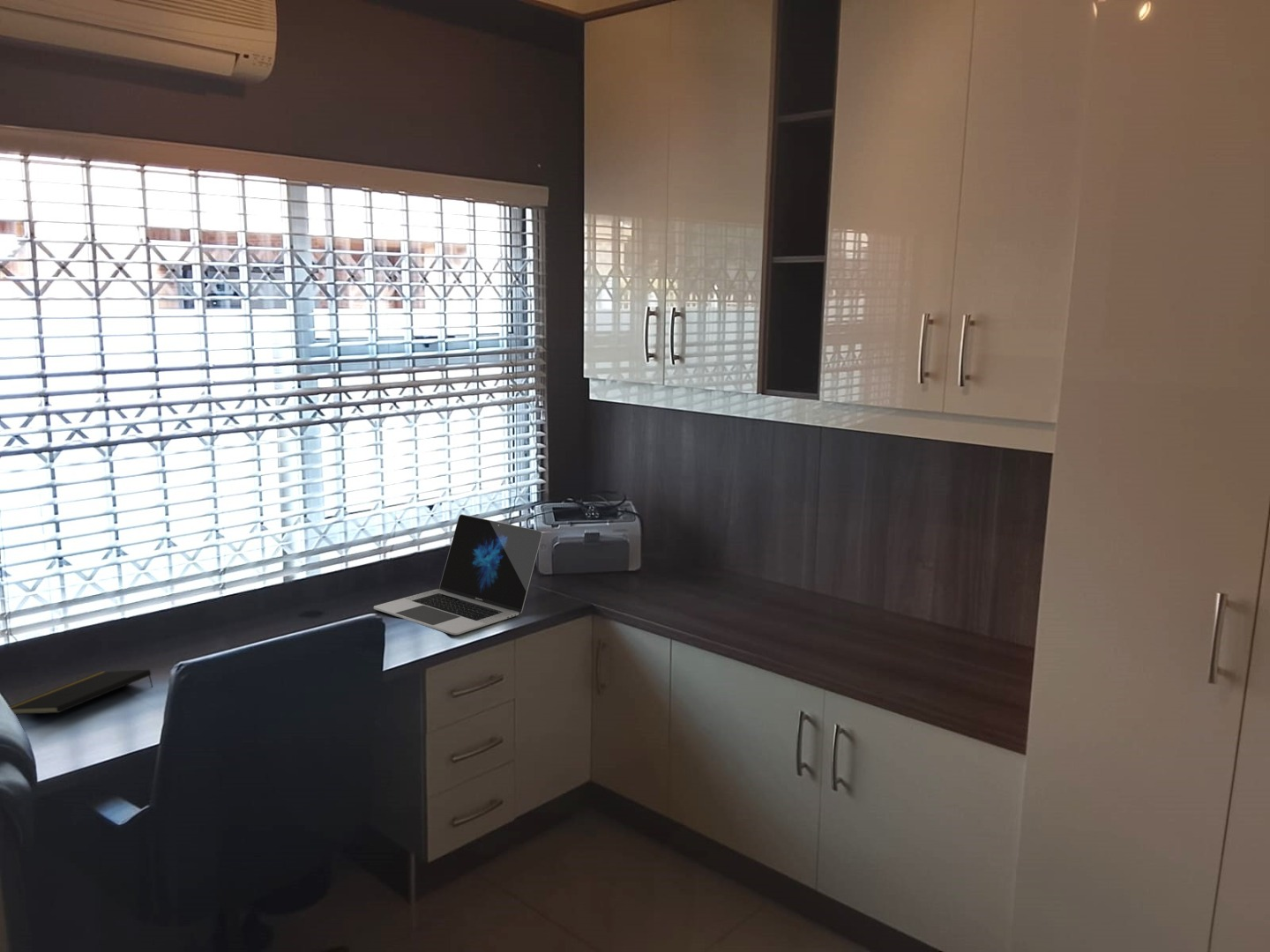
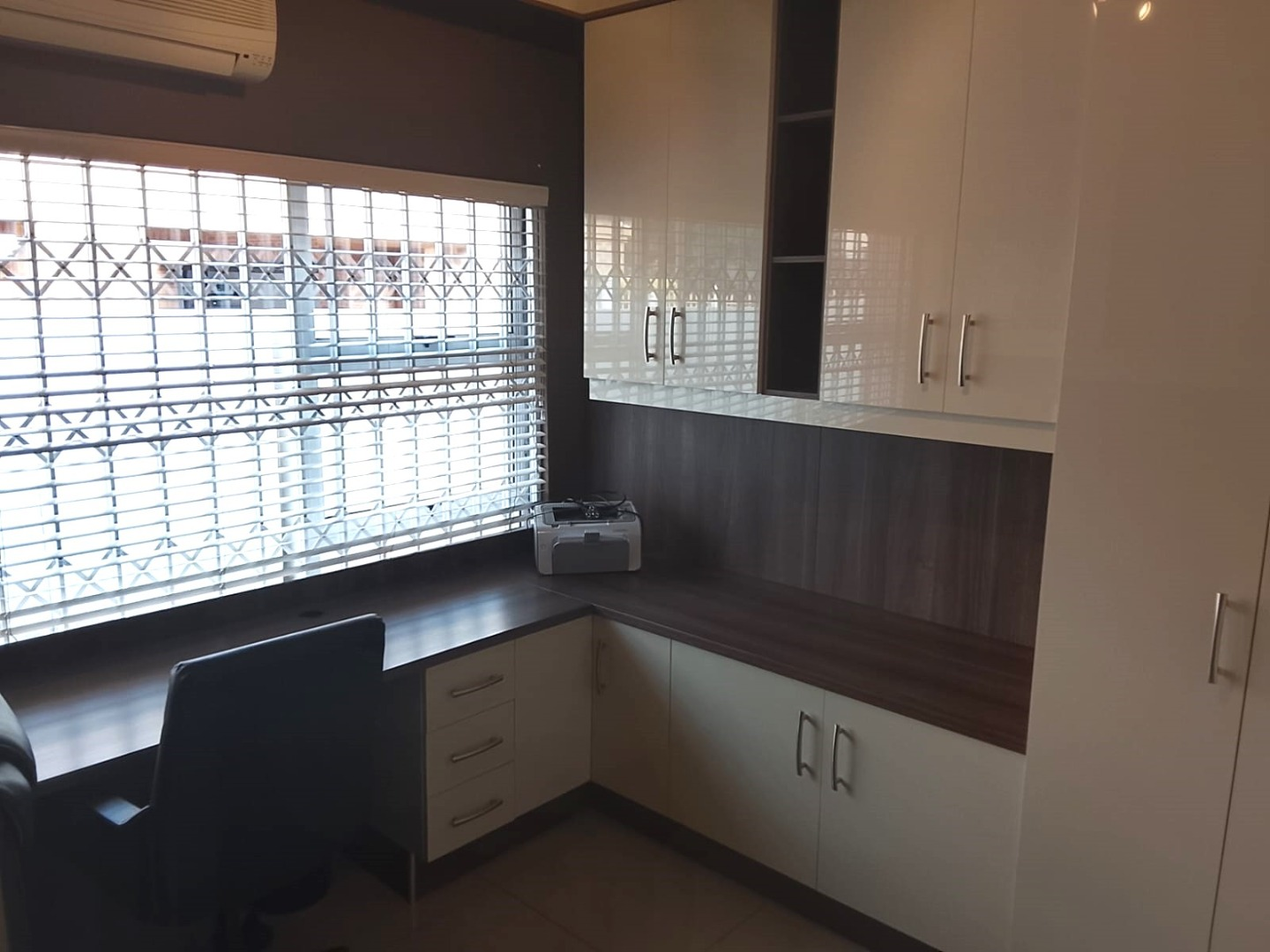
- notepad (79, 691)
- laptop (457, 570)
